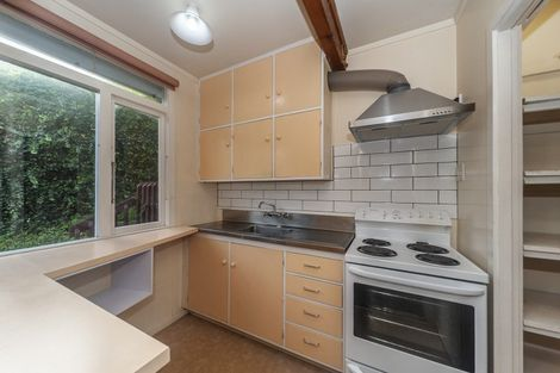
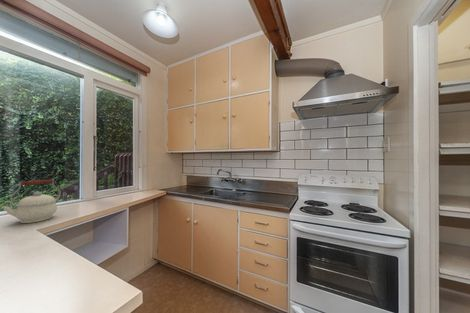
+ kettle (33, 200)
